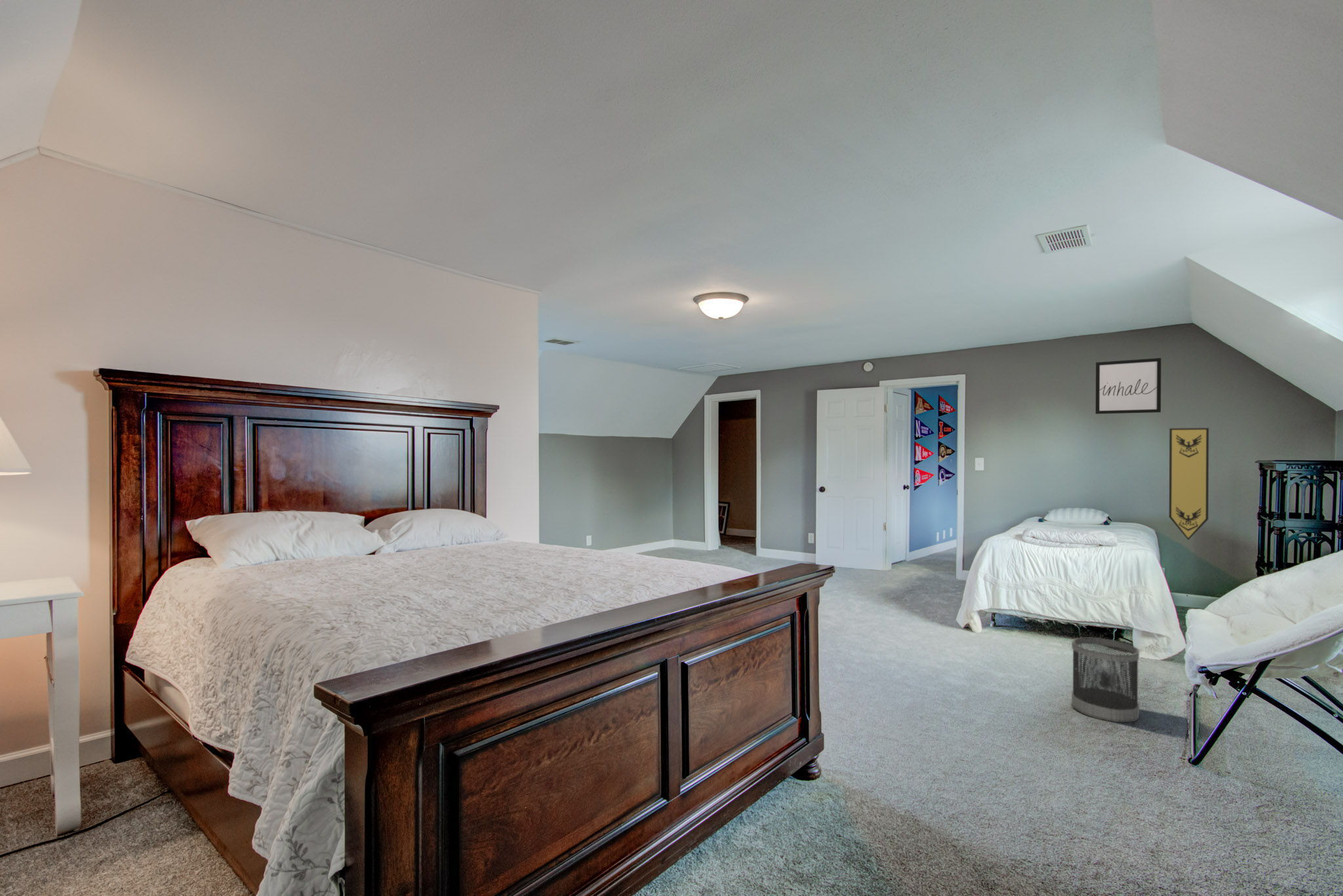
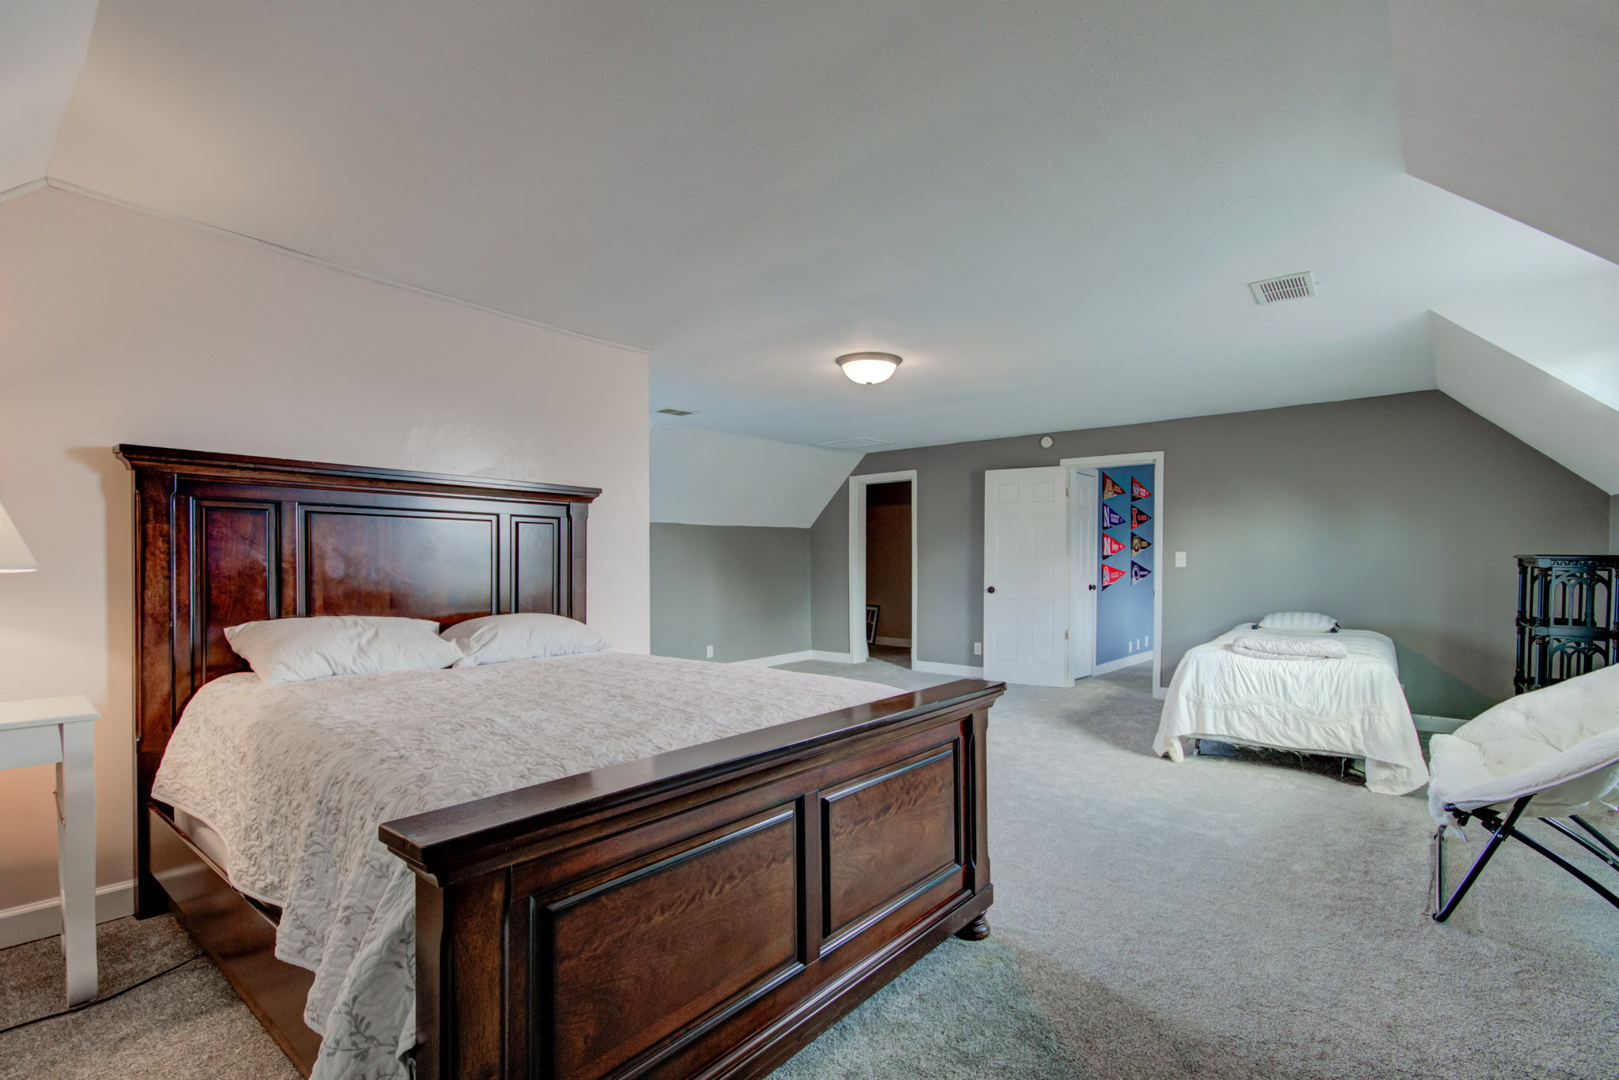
- pennant (1188, 484)
- wall art (1127, 387)
- wastebasket (1104, 678)
